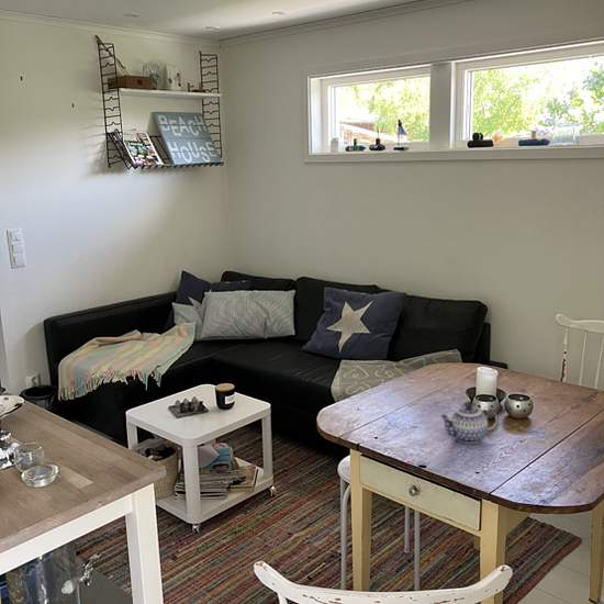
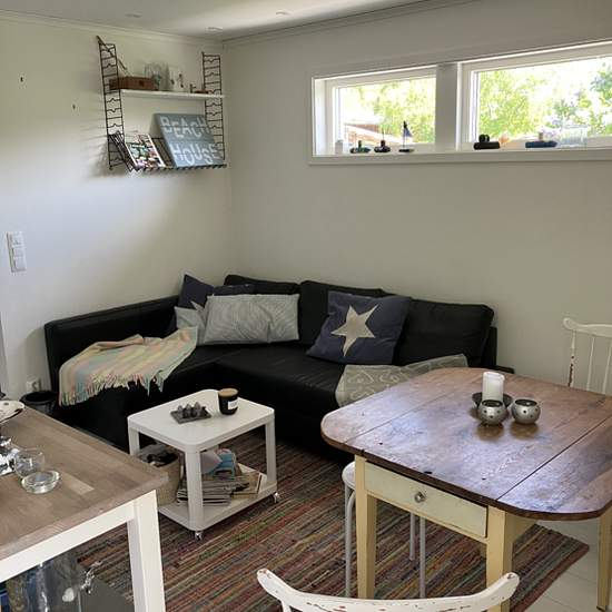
- teapot (469, 422)
